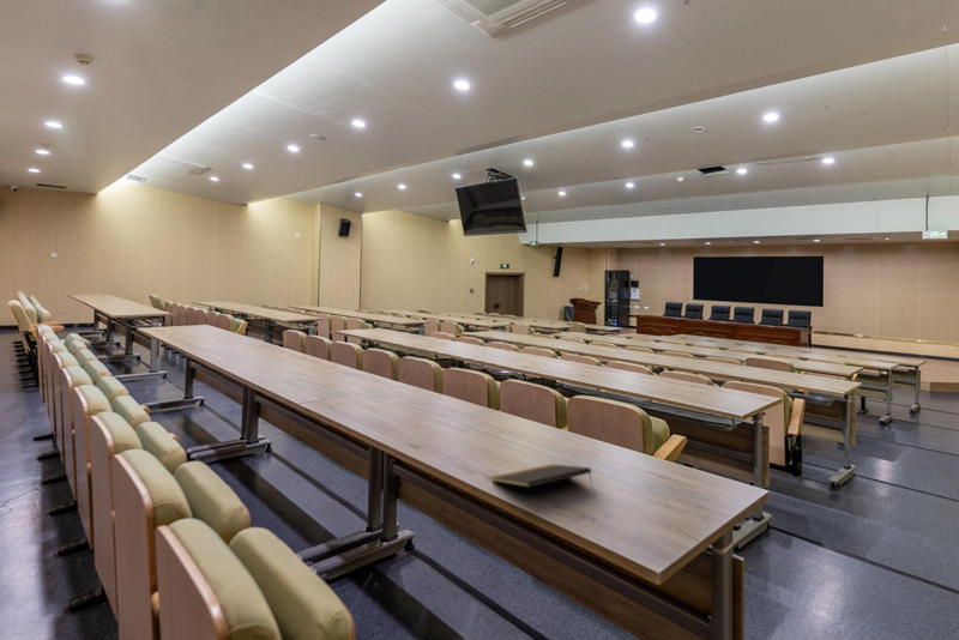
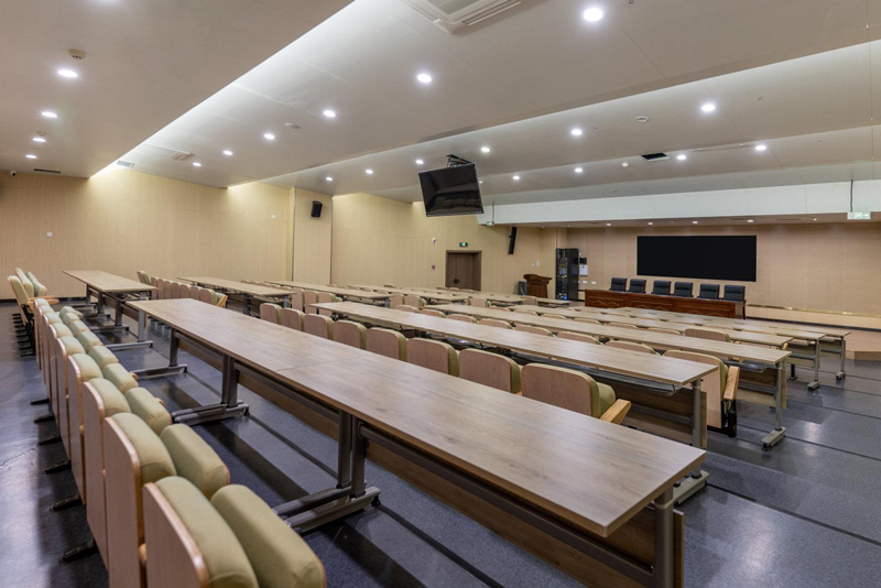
- notepad (541, 475)
